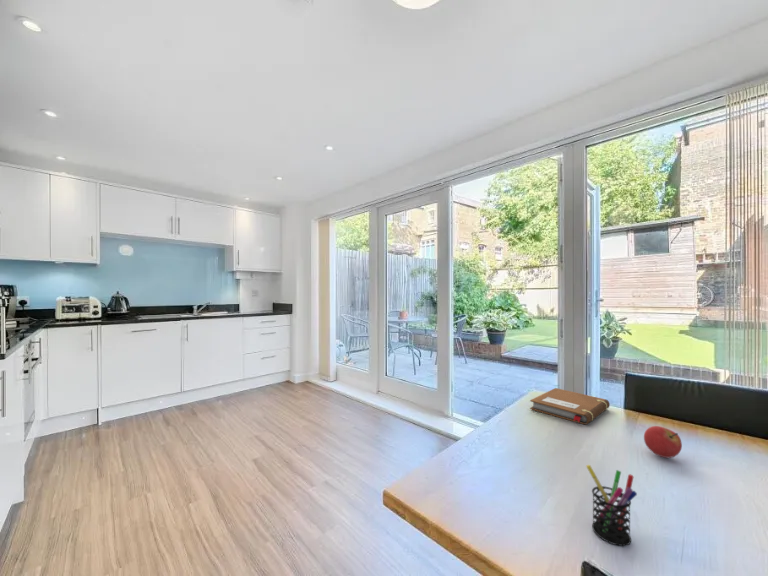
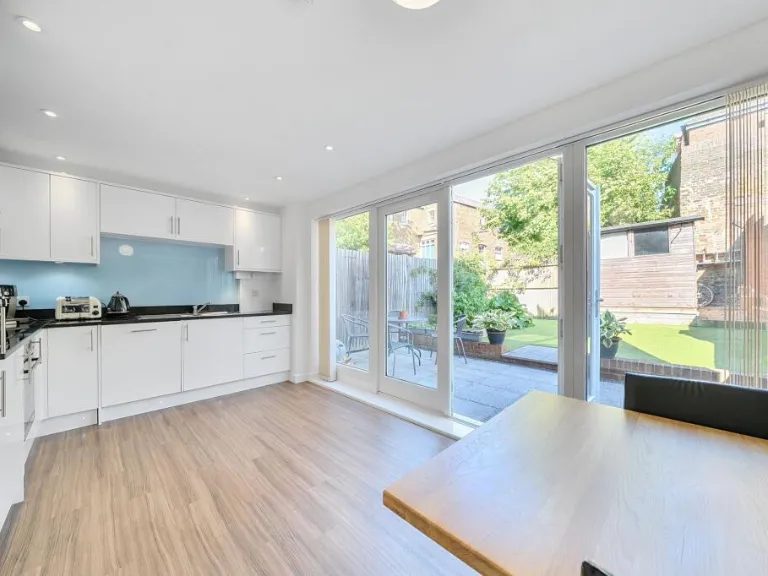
- notebook (569, 404)
- fruit (662, 441)
- pen holder (614, 500)
